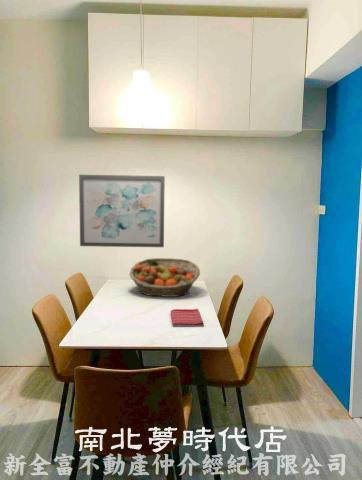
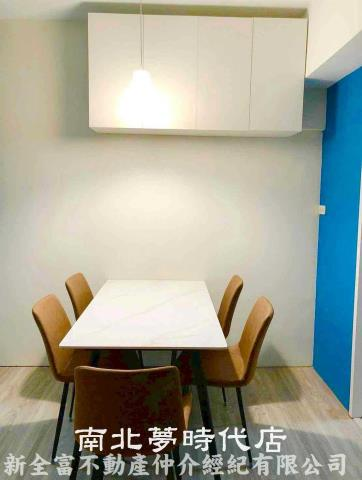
- fruit basket (164, 276)
- dish towel (186, 316)
- wall art (122, 211)
